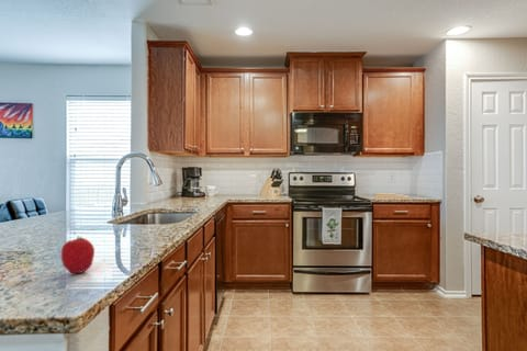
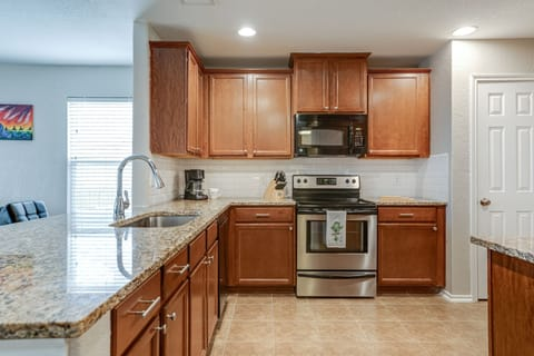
- fruit (78, 253)
